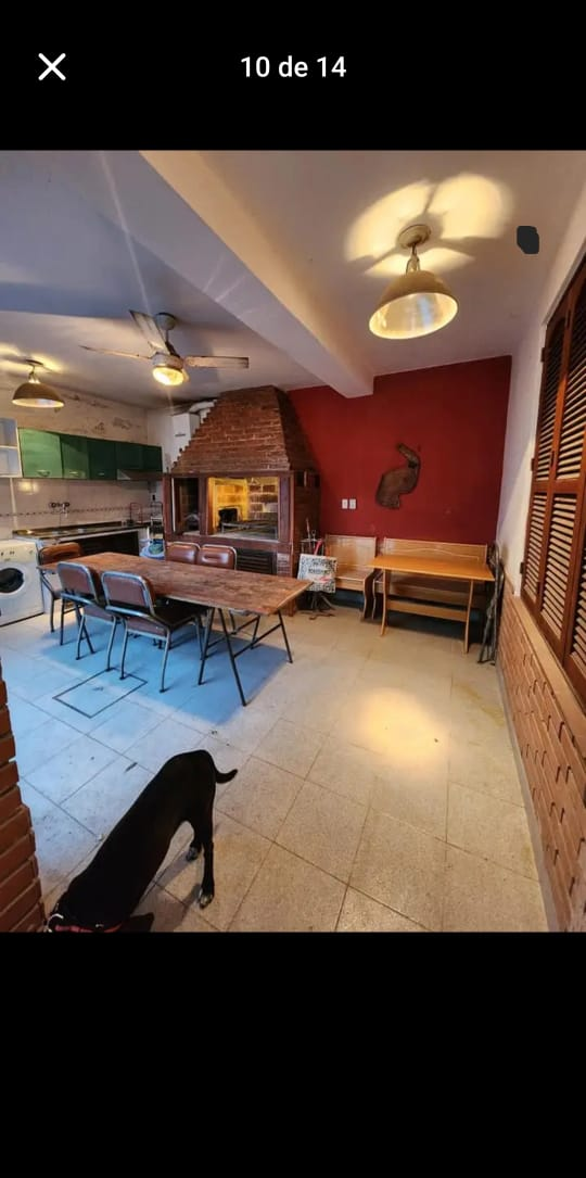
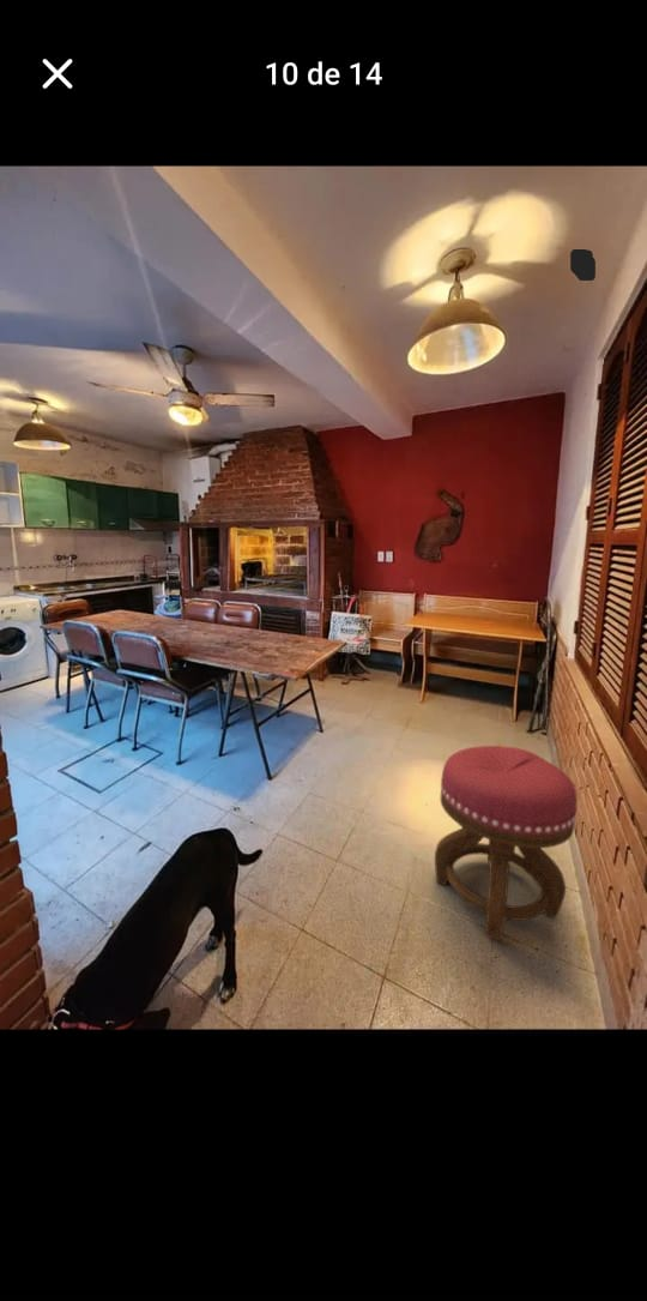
+ ottoman (500, 831)
